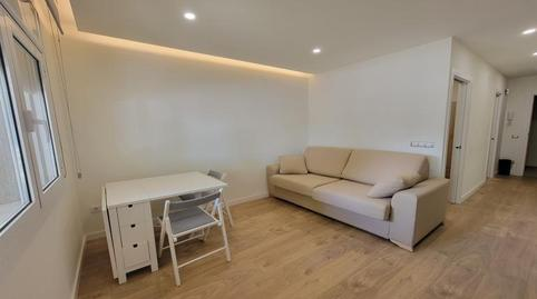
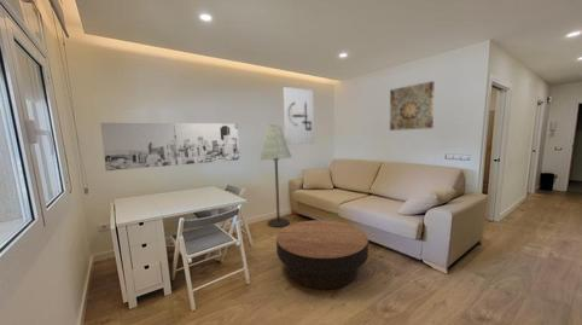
+ wall art (409, 108)
+ wall art (299, 116)
+ wall art (180, 144)
+ floor lamp (277, 174)
+ coffee table (321, 251)
